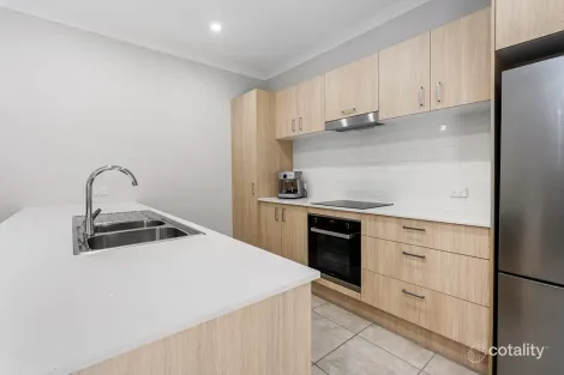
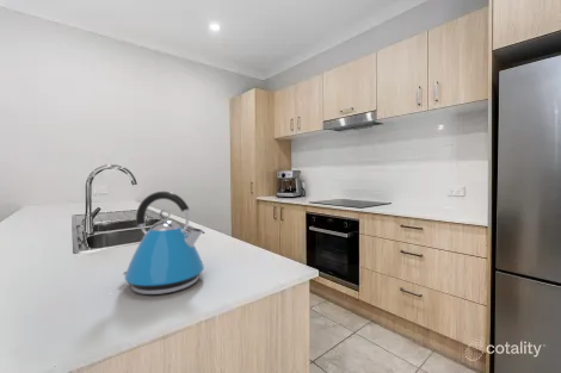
+ kettle (162, 236)
